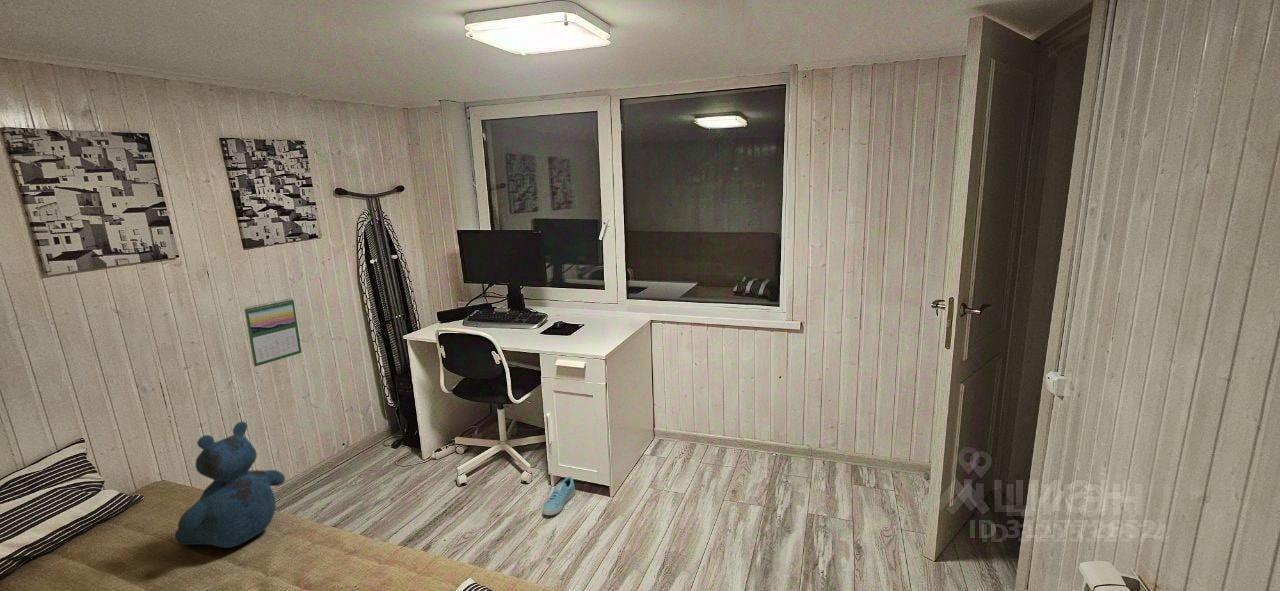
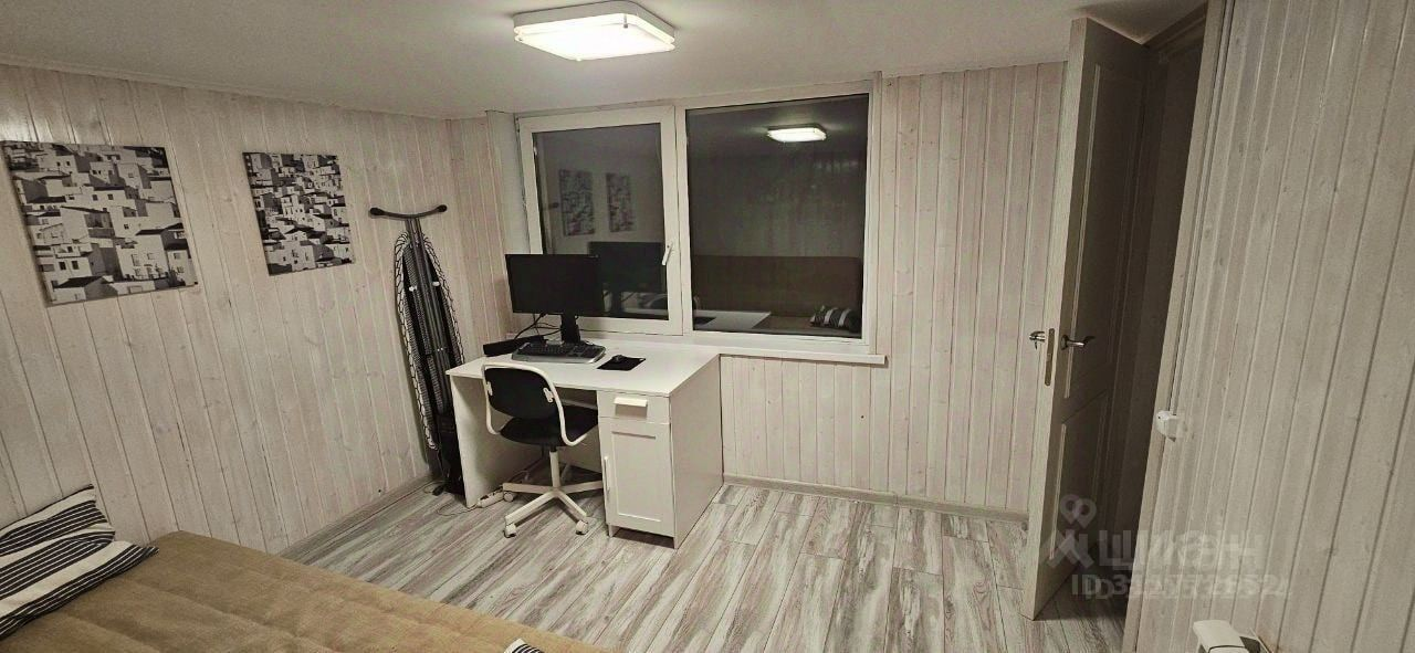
- teddy bear (220, 482)
- calendar (274, 330)
- sneaker (557, 493)
